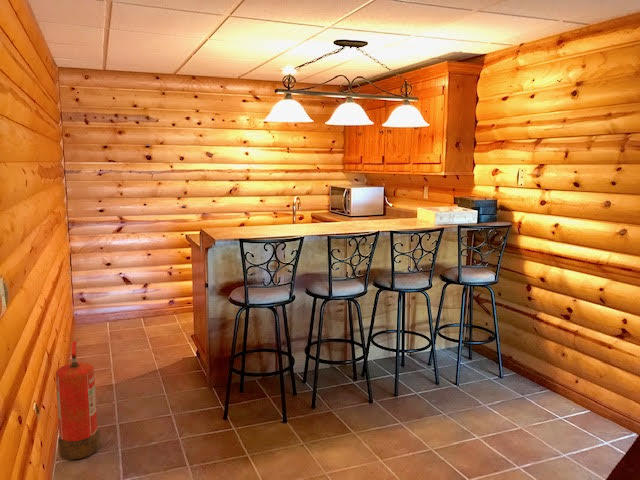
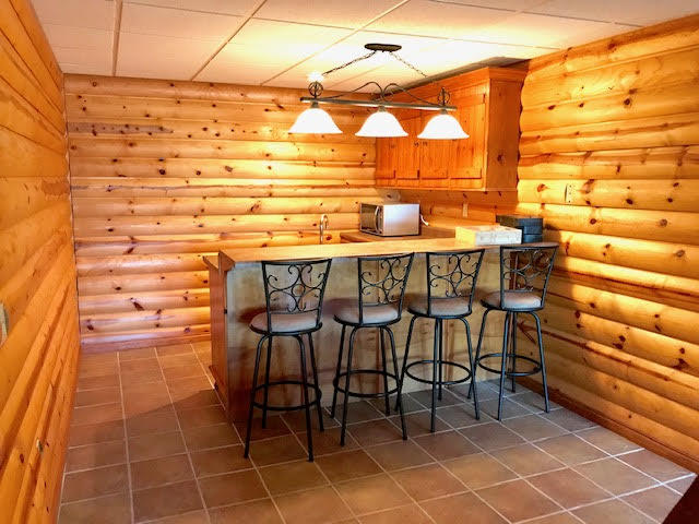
- fire extinguisher (76, 399)
